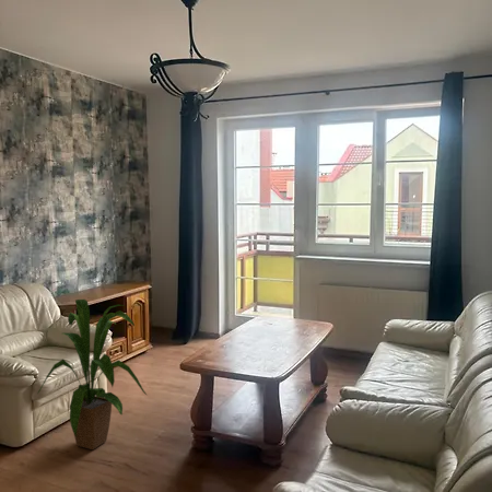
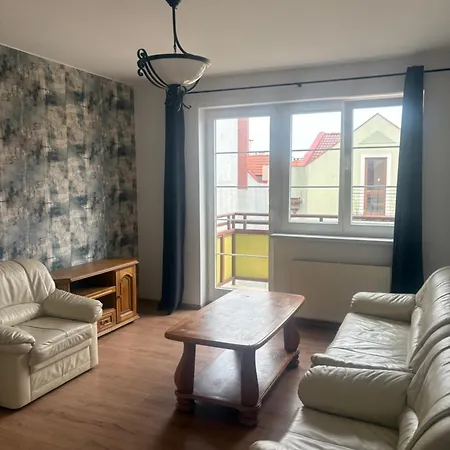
- house plant (101, 365)
